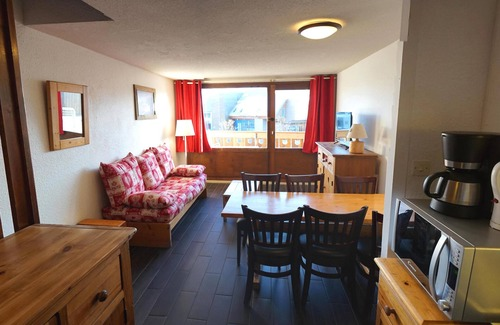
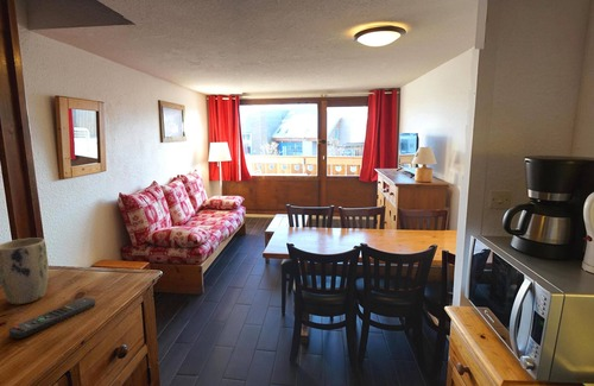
+ remote control (56, 315)
+ plant pot (24, 271)
